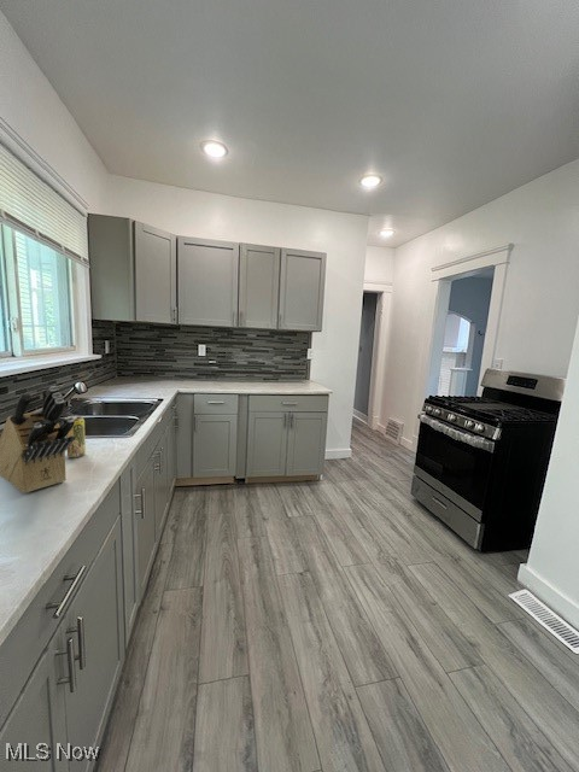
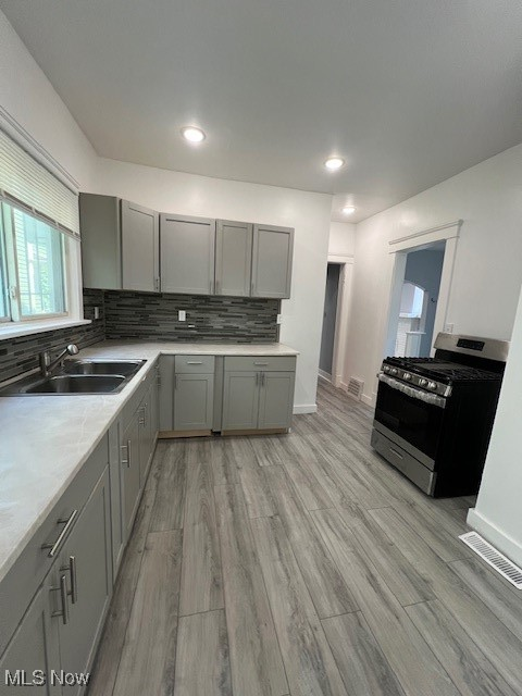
- beverage can (75, 435)
- knife block (30, 432)
